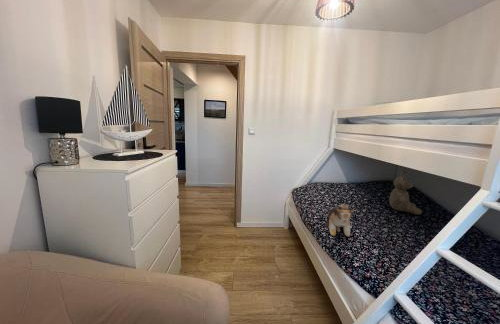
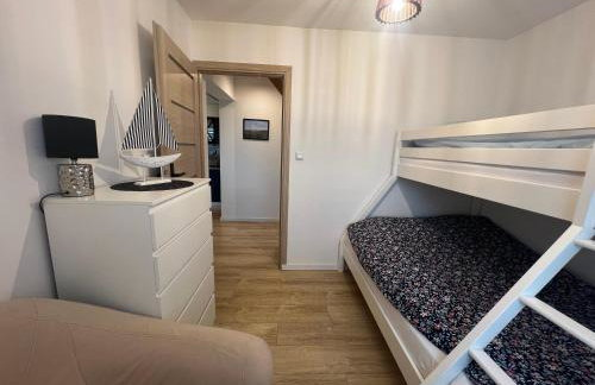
- plush toy (339, 213)
- teddy bear (406, 192)
